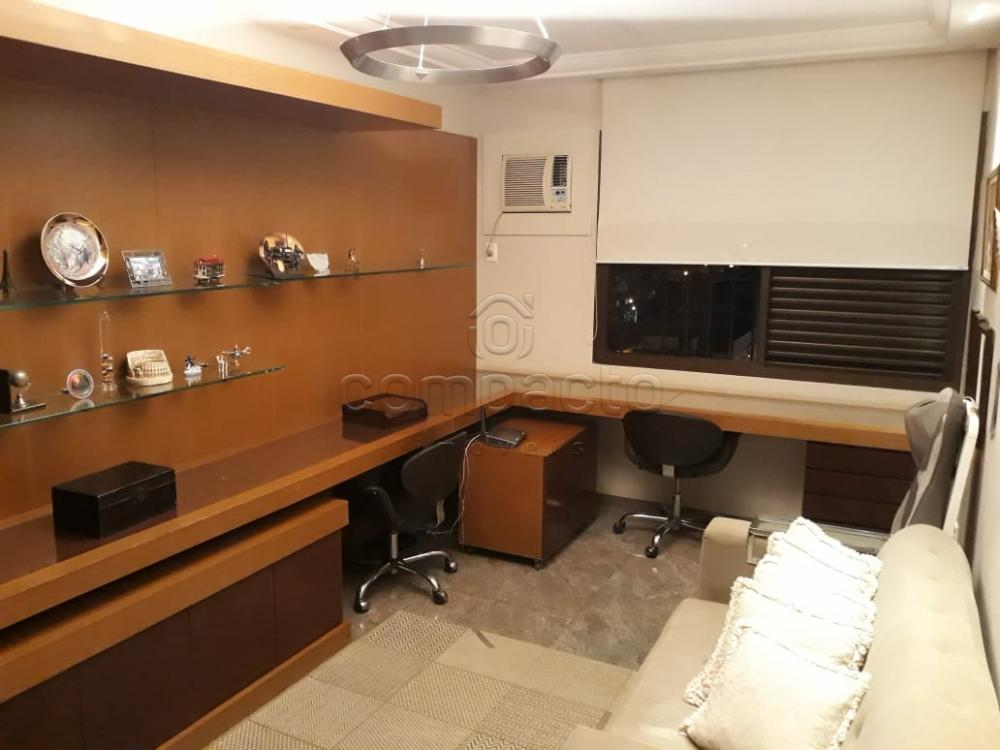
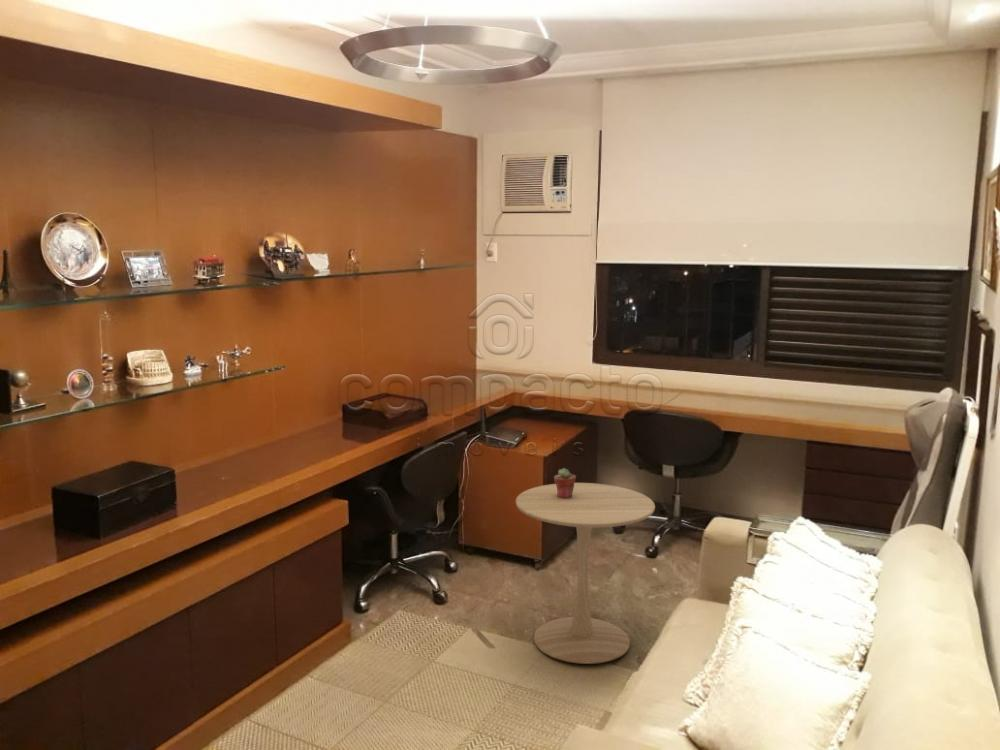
+ side table (583, 571)
+ potted succulent (564, 481)
